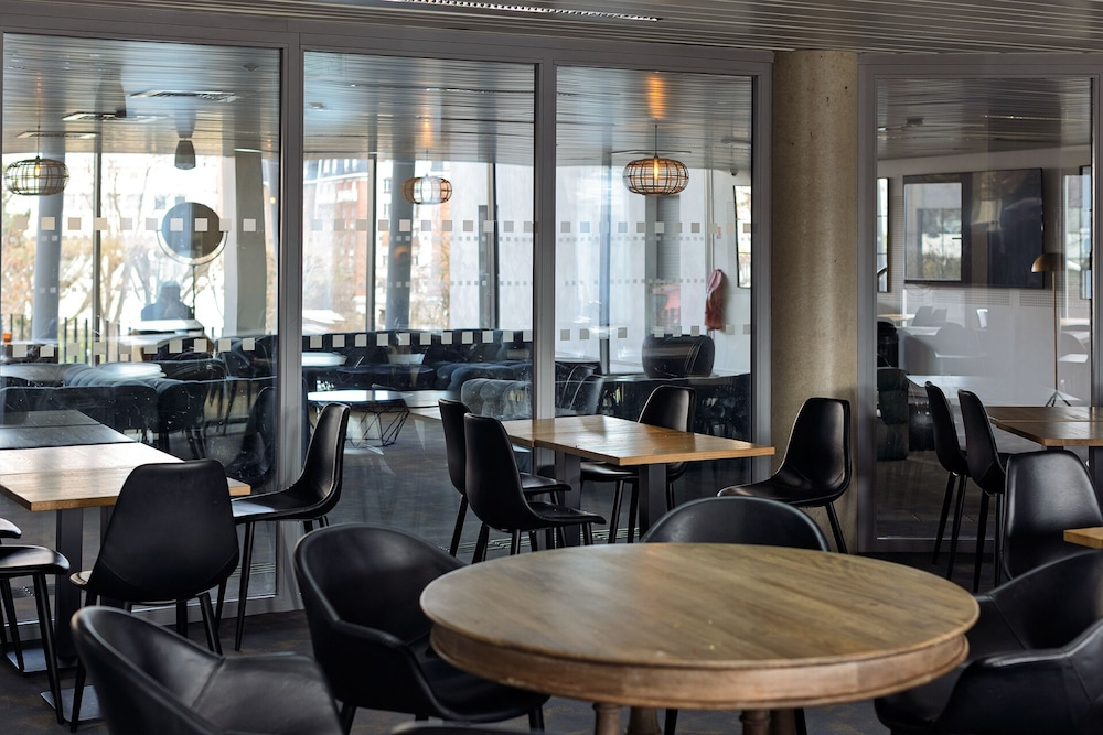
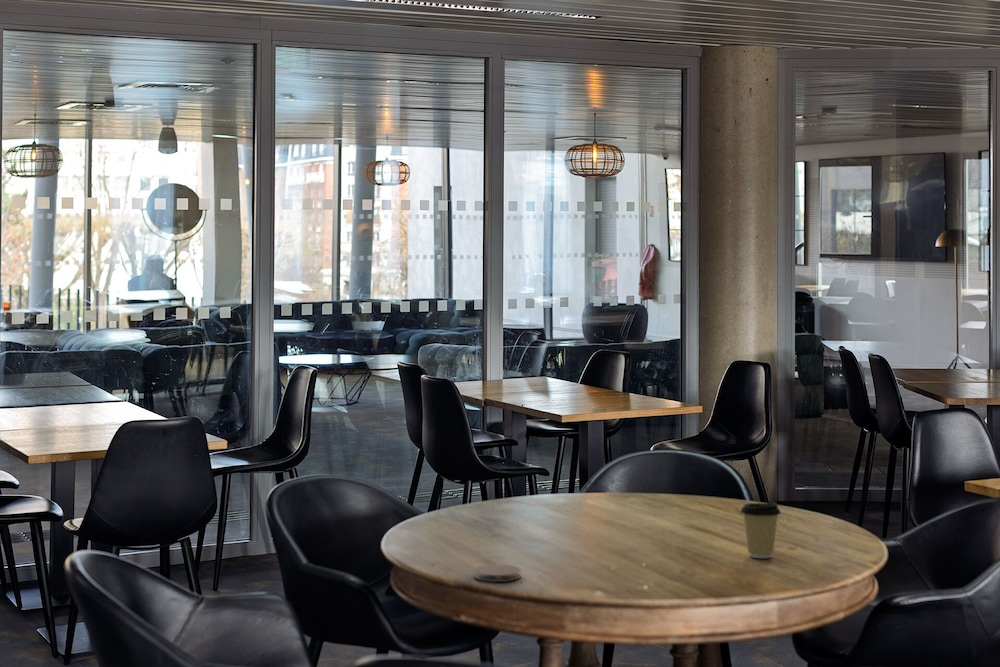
+ coffee cup (760, 529)
+ coaster (497, 573)
